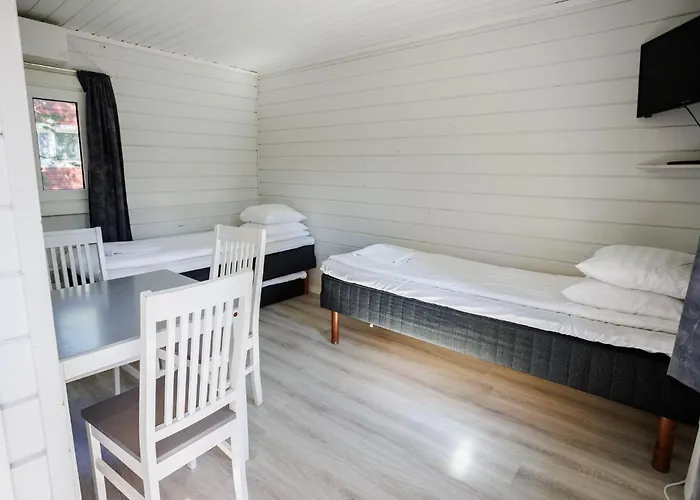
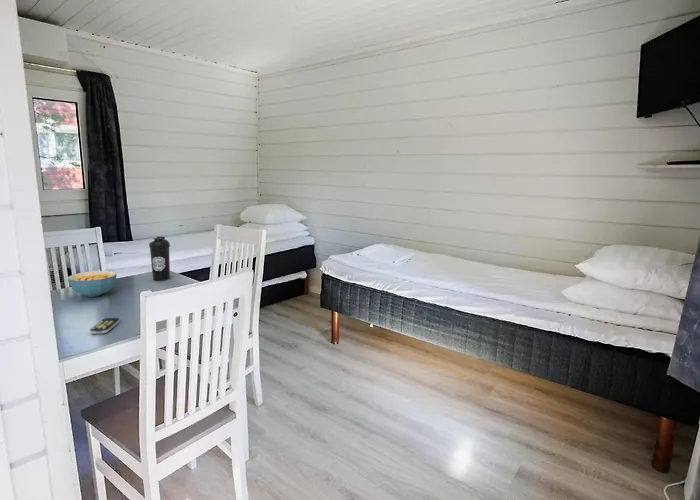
+ water bottle (160, 258)
+ remote control (105, 325)
+ cereal bowl (93, 285)
